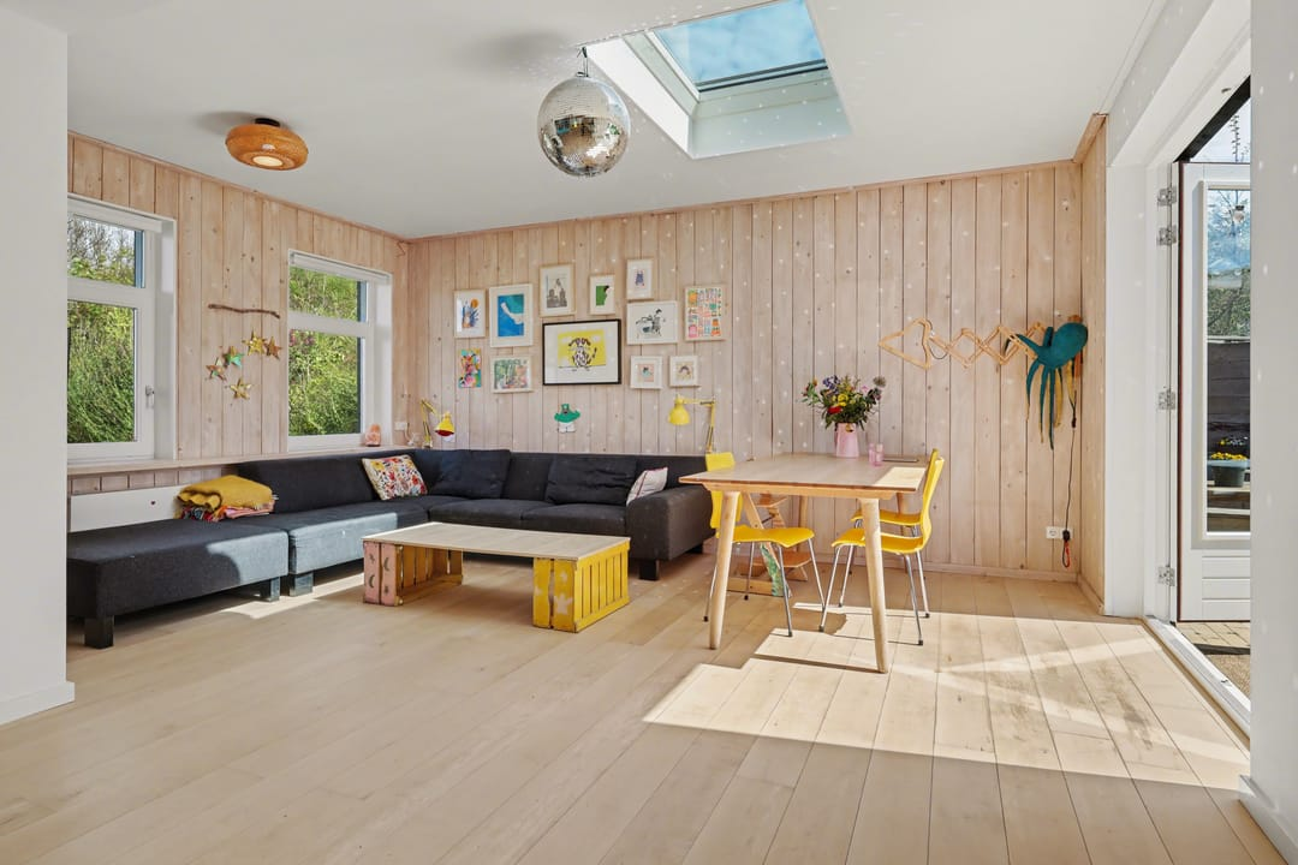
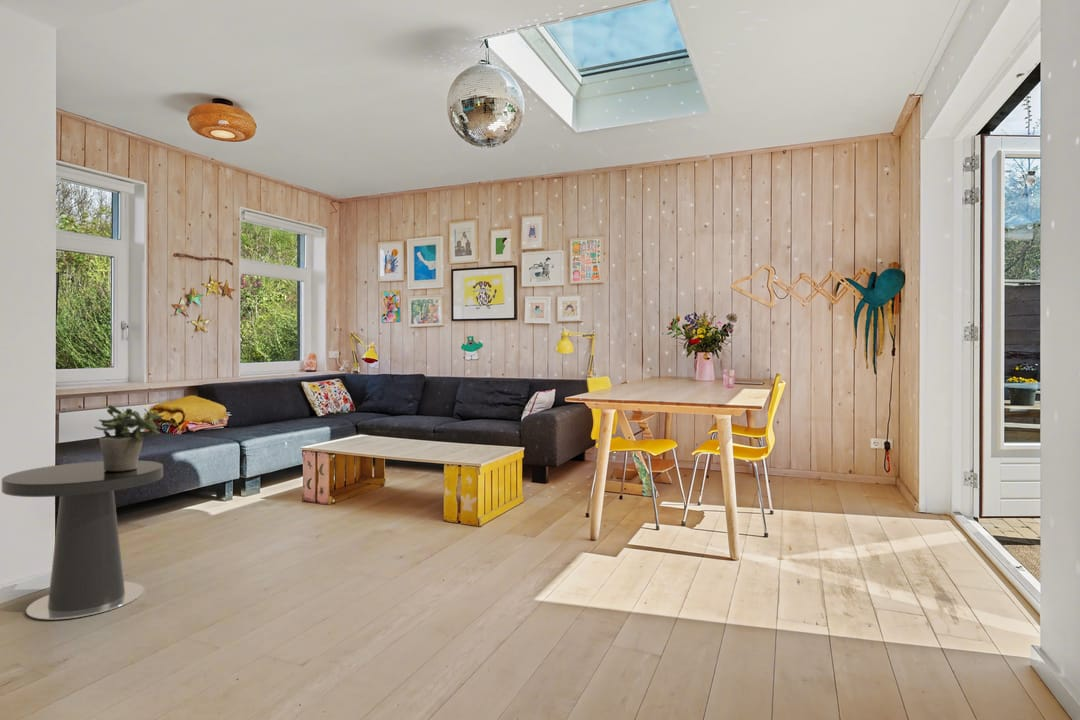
+ side table (87, 535)
+ potted plant (130, 436)
